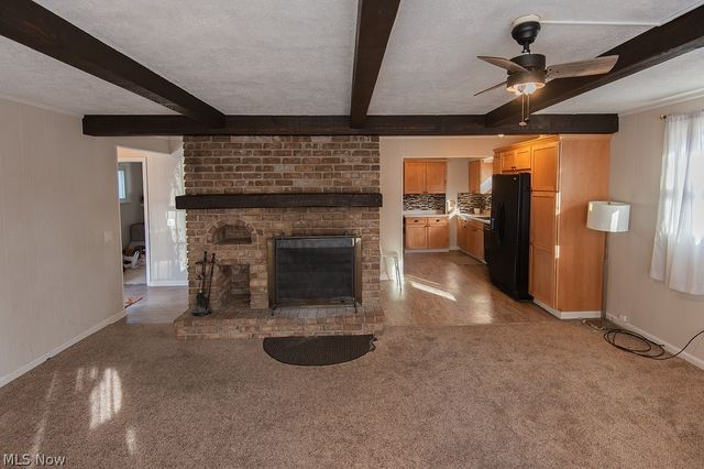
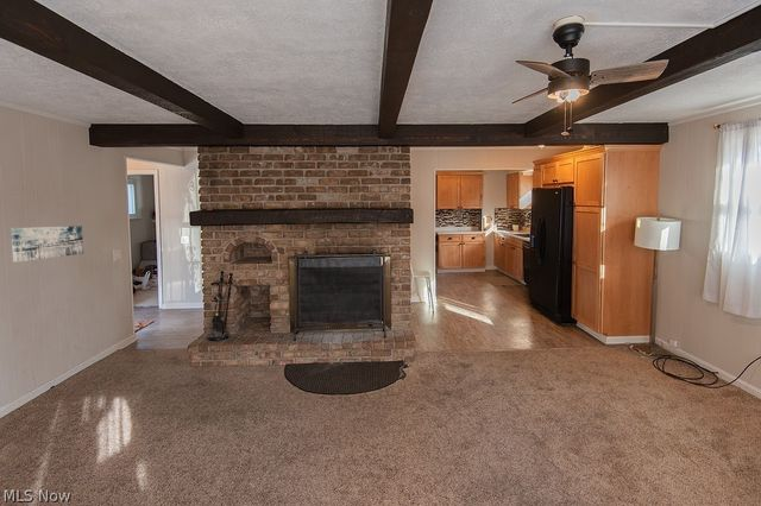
+ wall art (50, 241)
